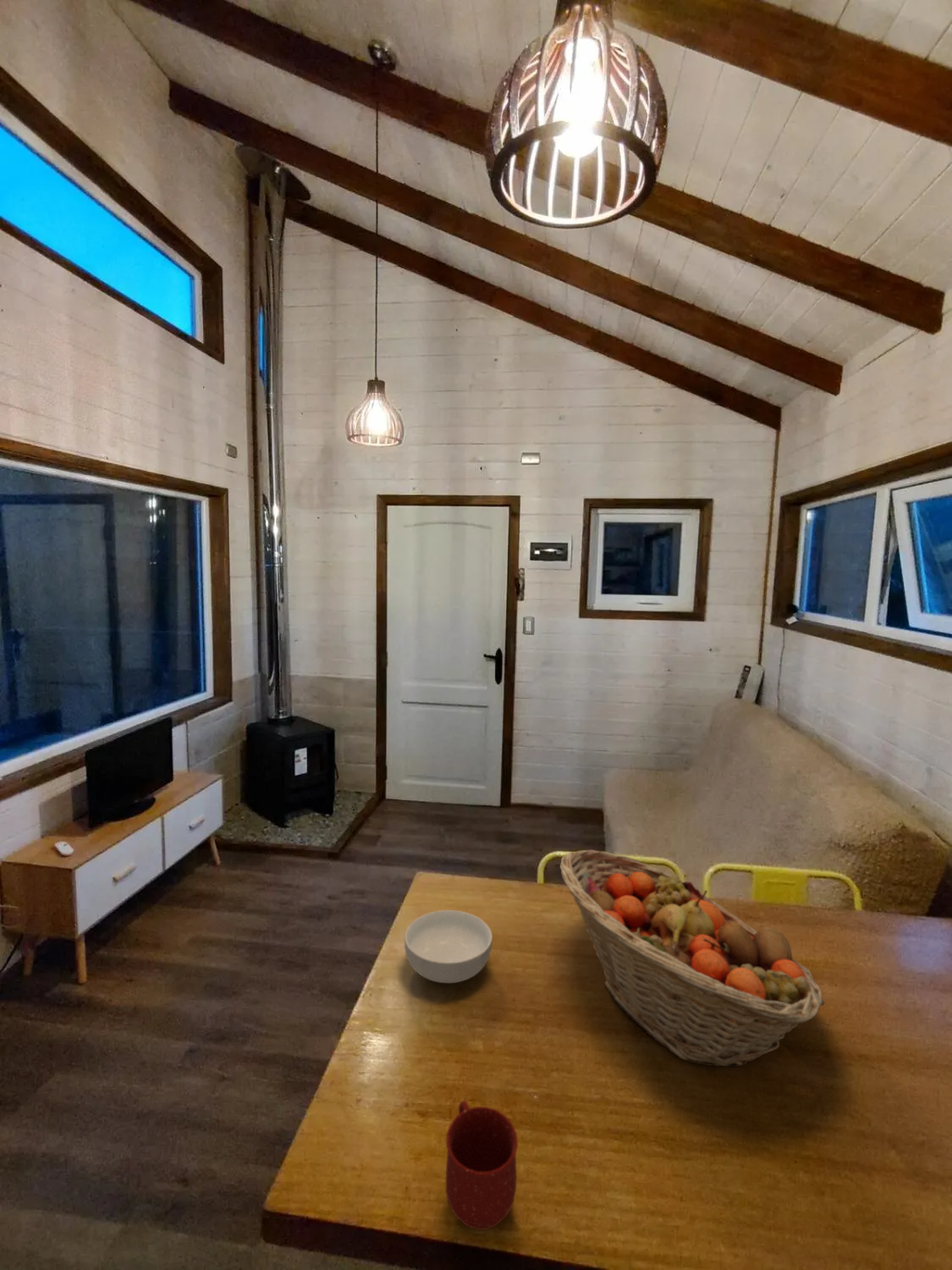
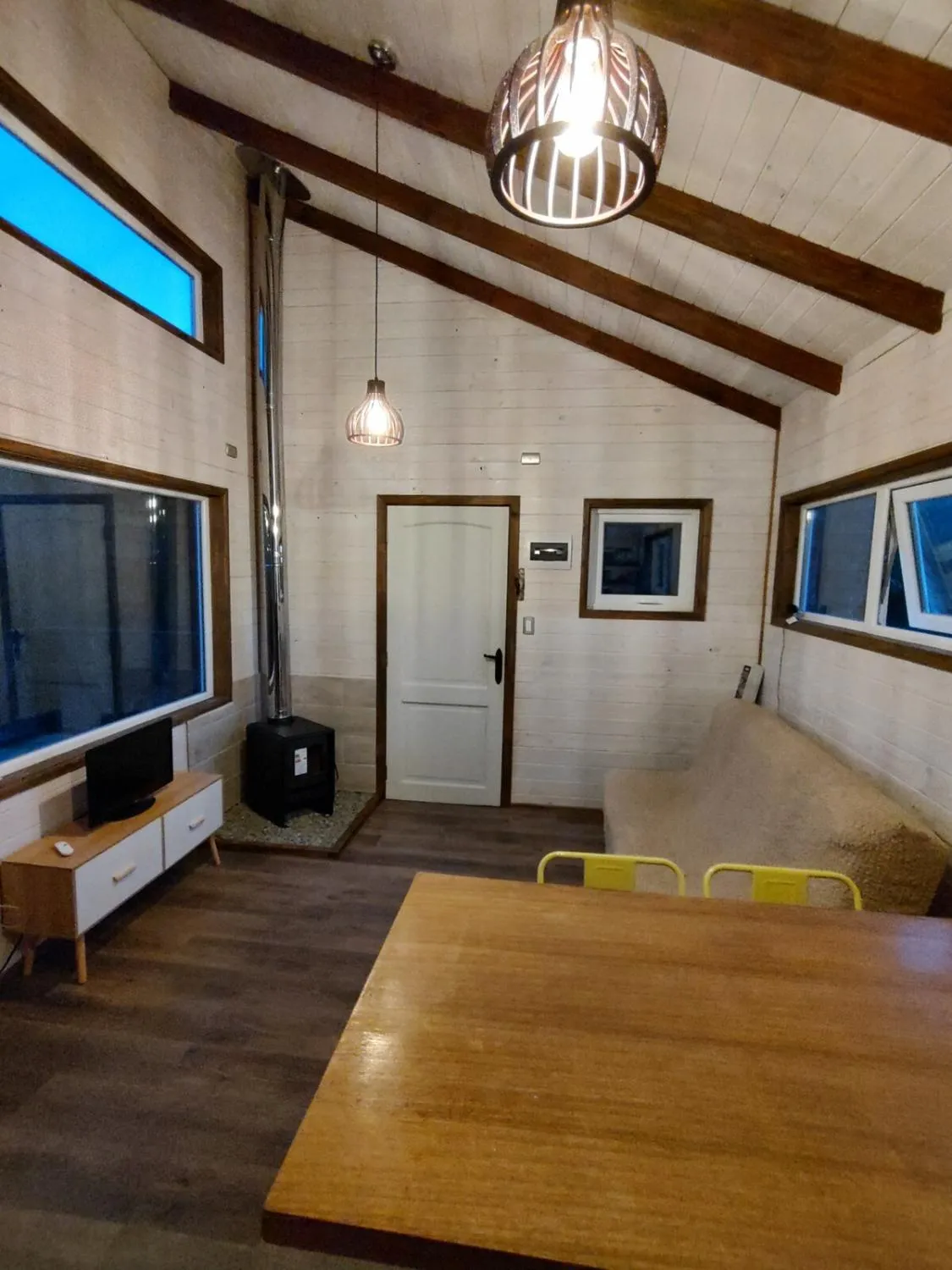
- mug (476, 1159)
- cereal bowl (448, 951)
- fruit basket (675, 937)
